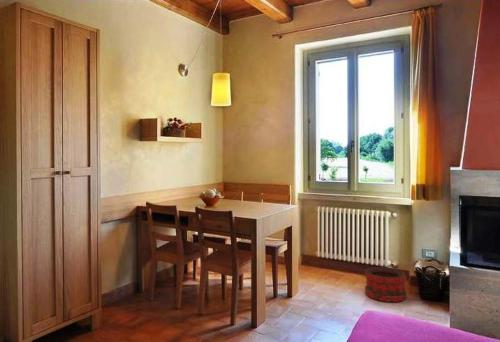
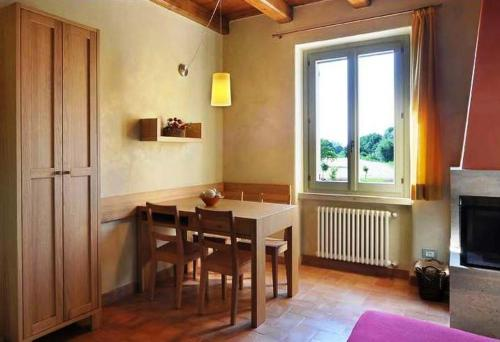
- bucket (385, 283)
